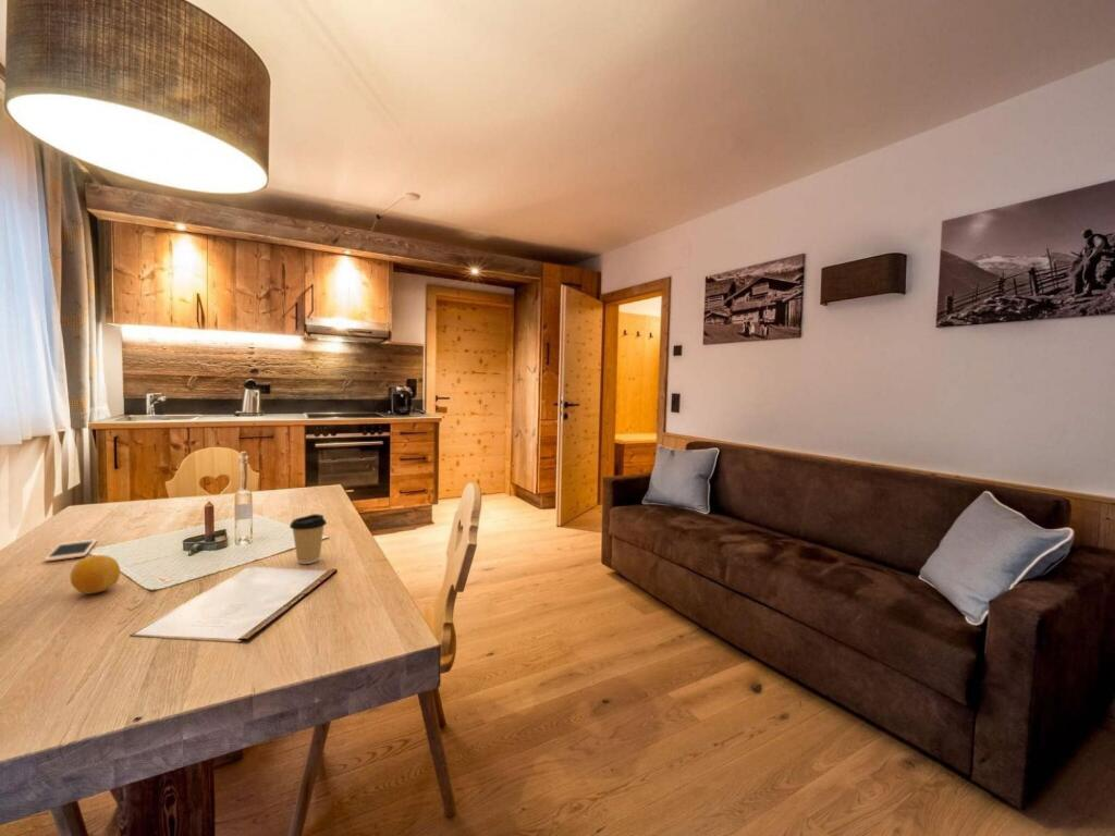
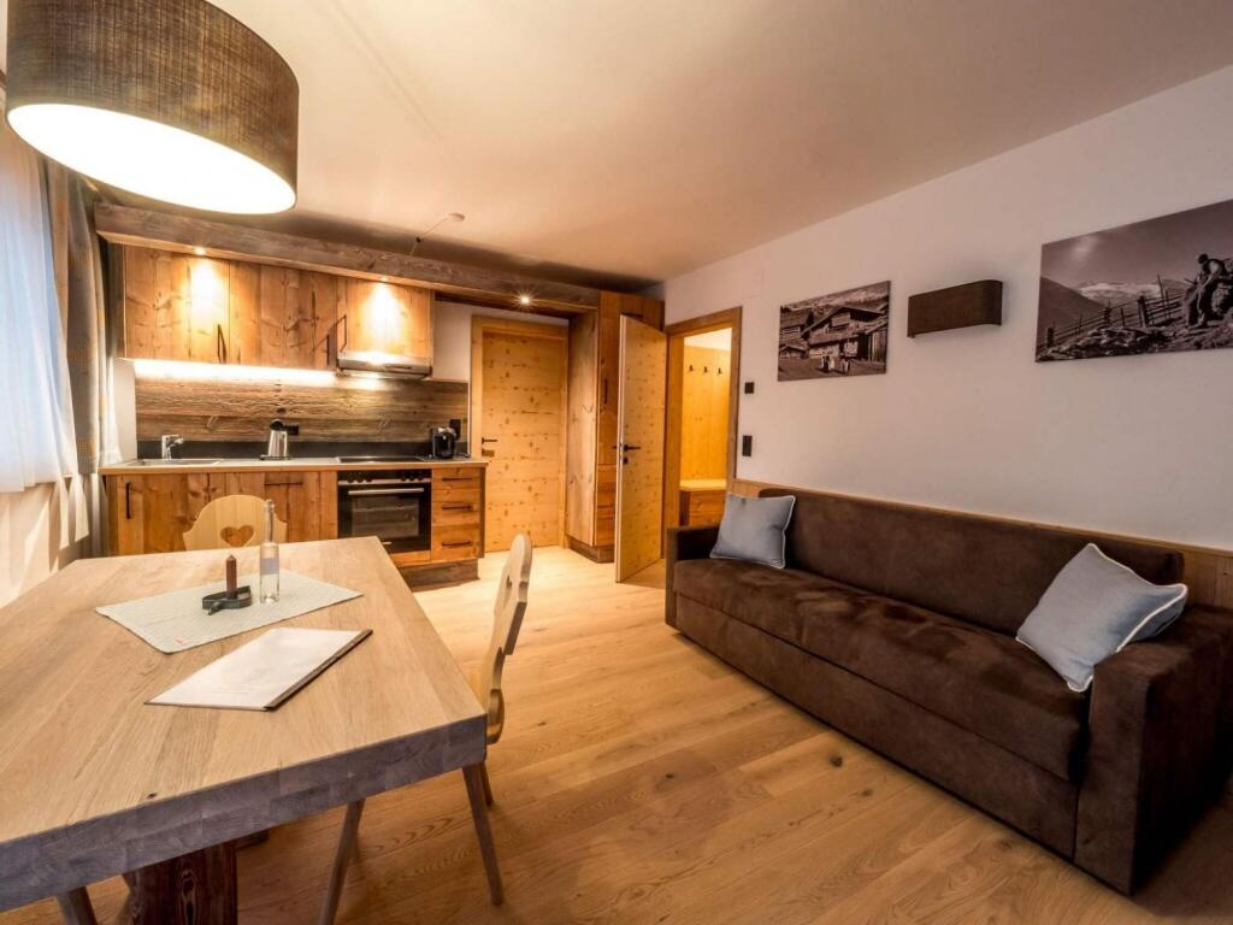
- cell phone (72, 549)
- fruit (95, 574)
- coffee cup (308, 539)
